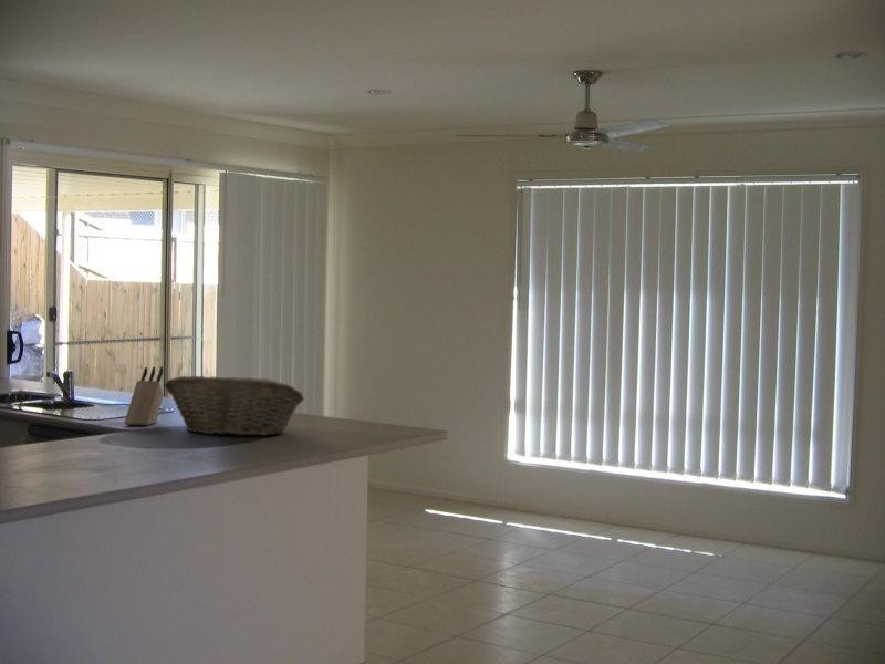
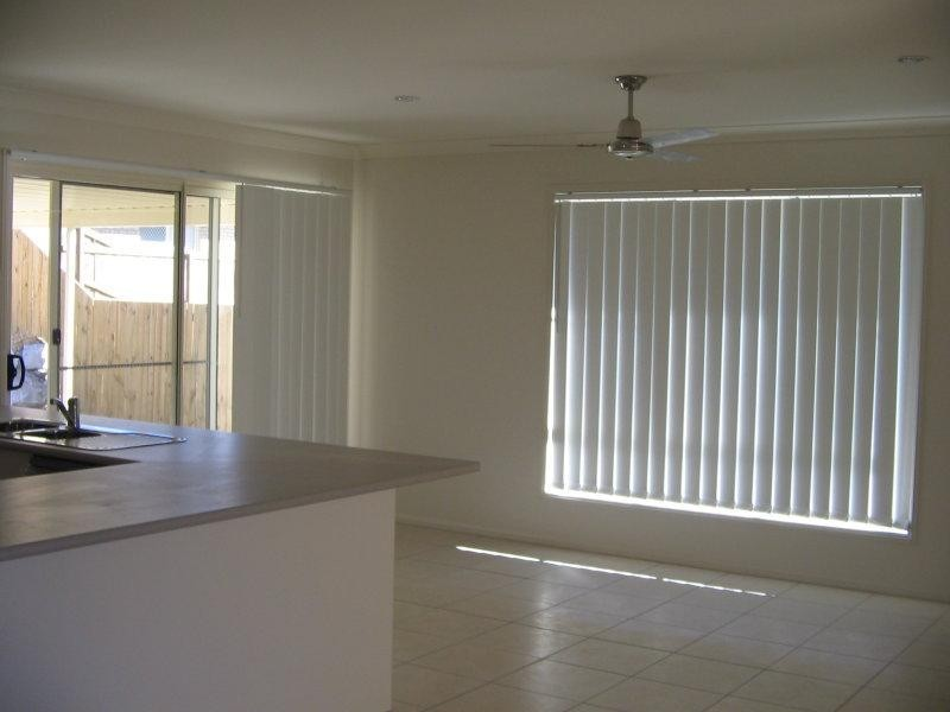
- fruit basket (233, 403)
- knife block (145, 394)
